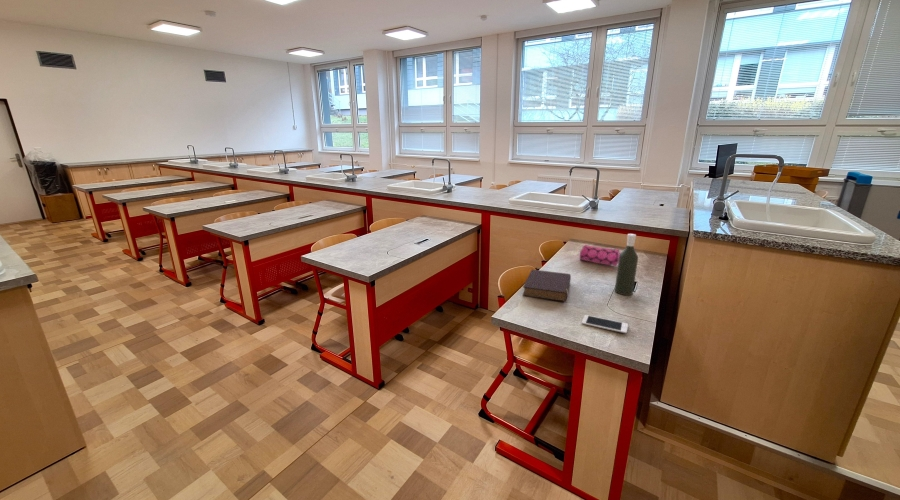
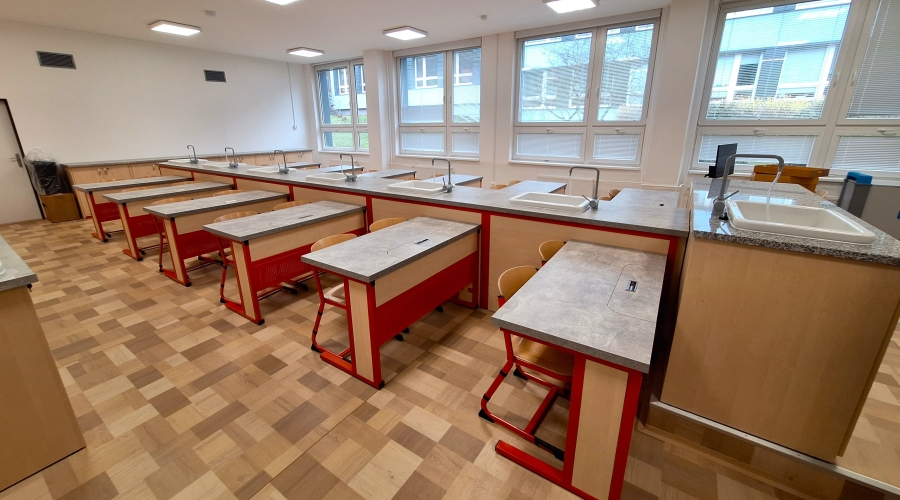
- cell phone (604, 323)
- book (547, 284)
- pencil case (599, 254)
- bottle (627, 263)
